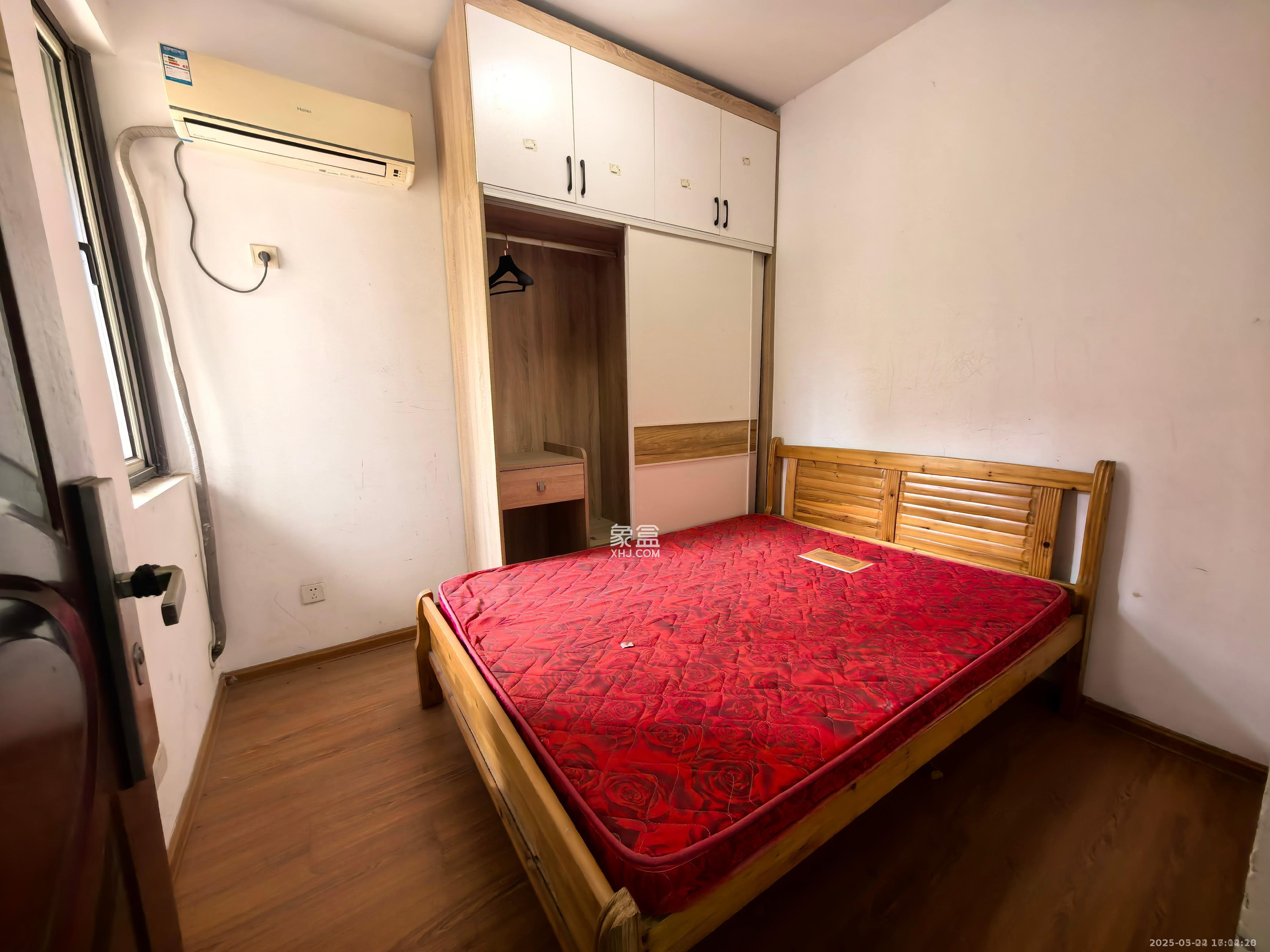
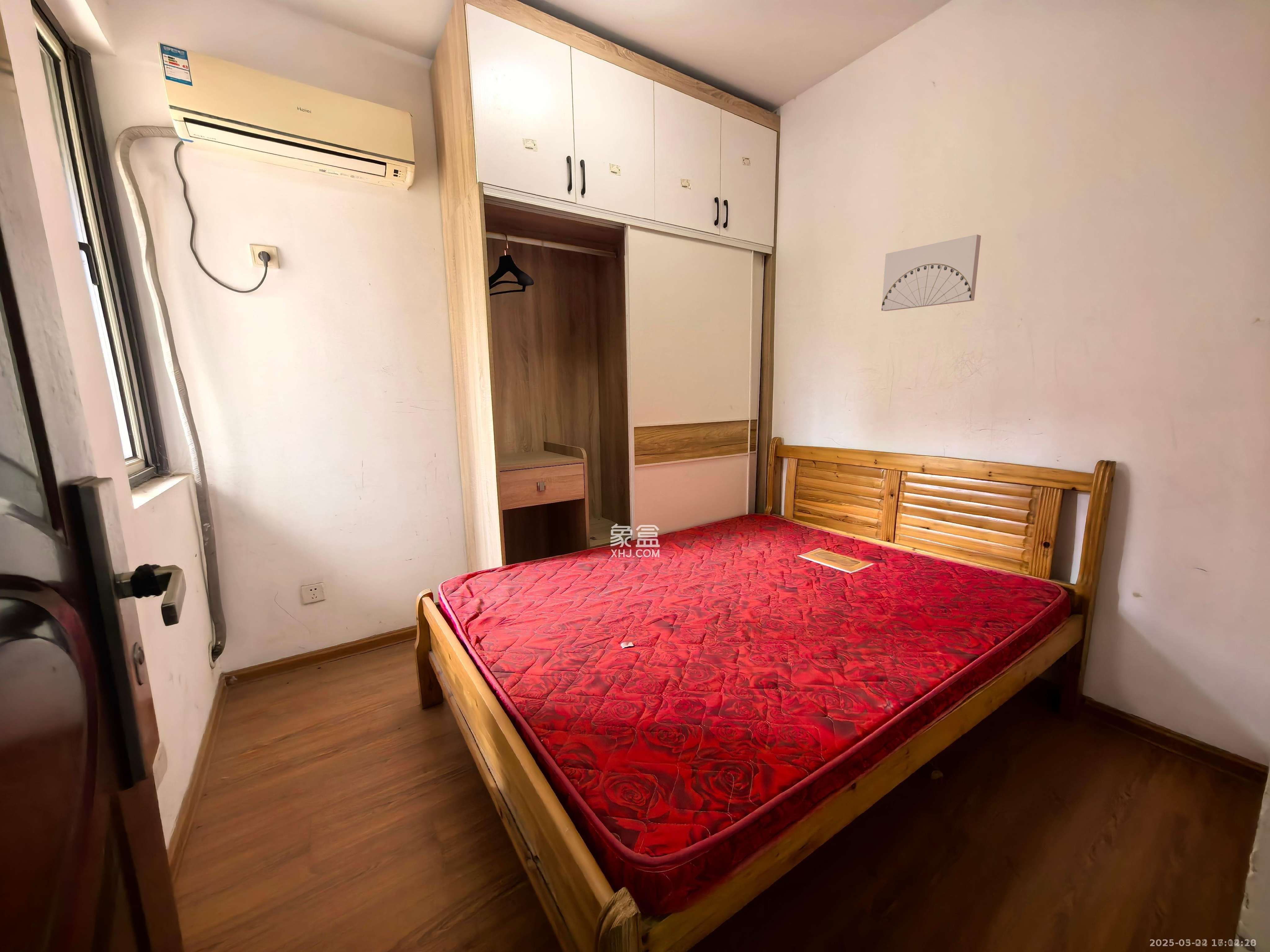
+ wall art (927, 276)
